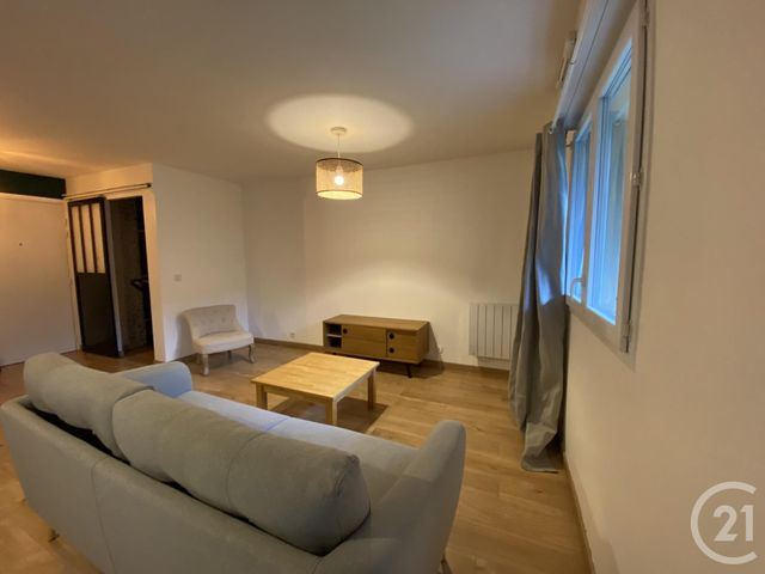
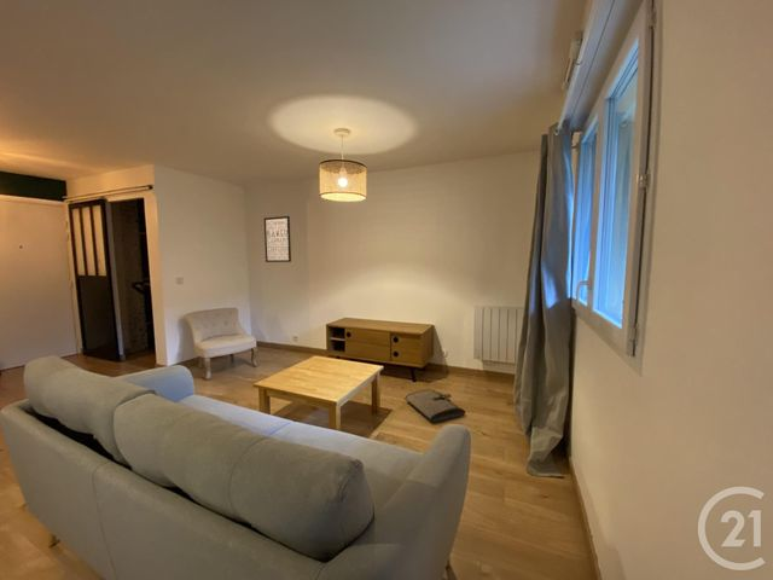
+ wall art (277, 239)
+ tool roll (434, 400)
